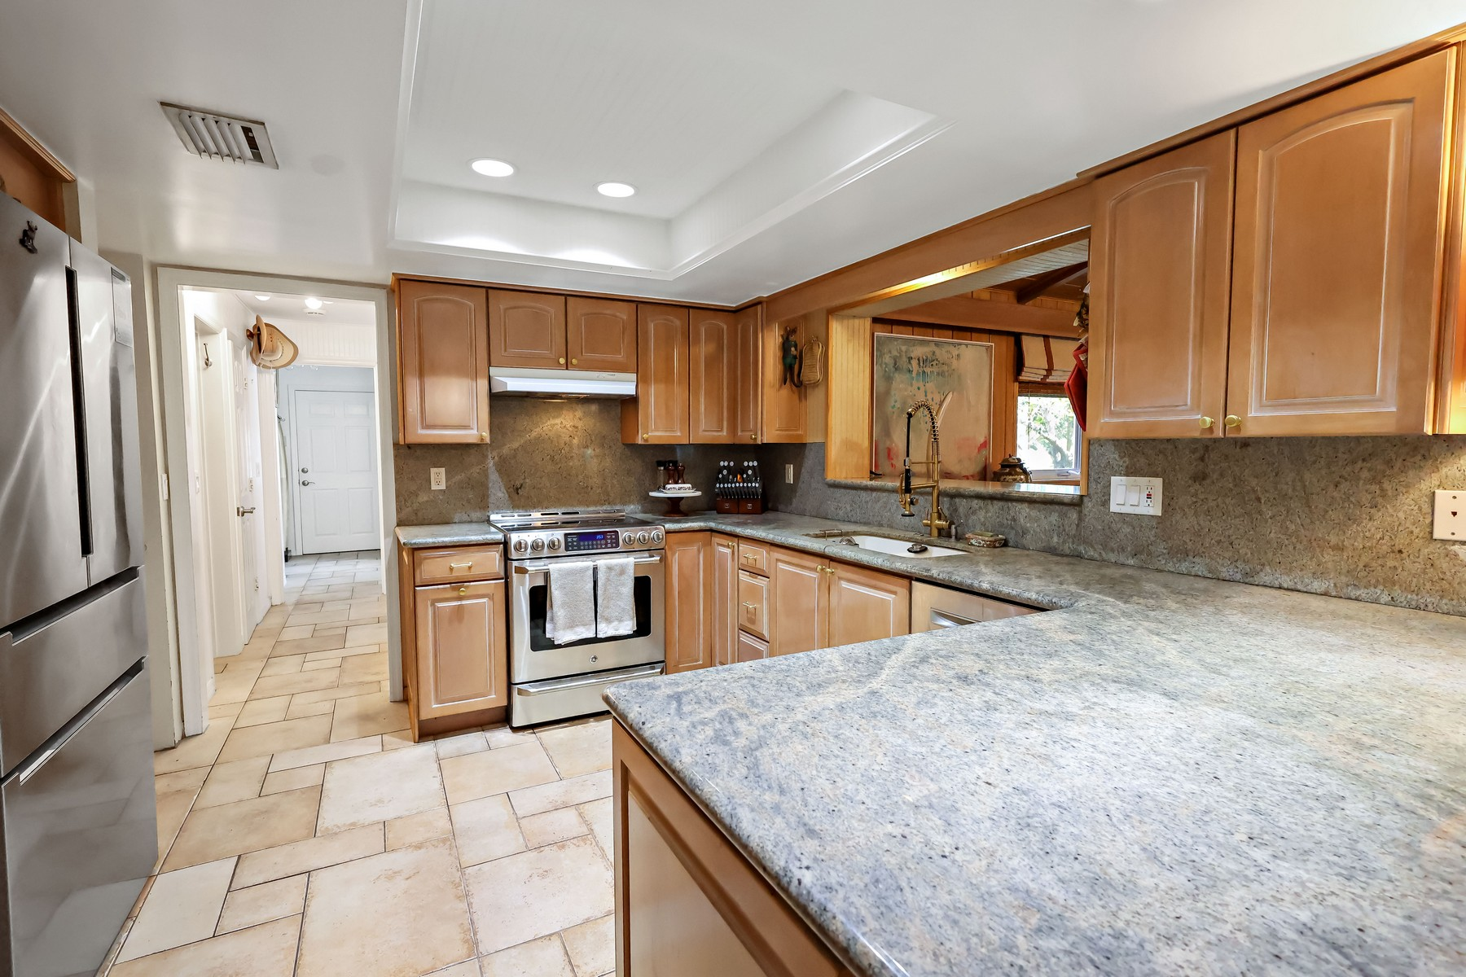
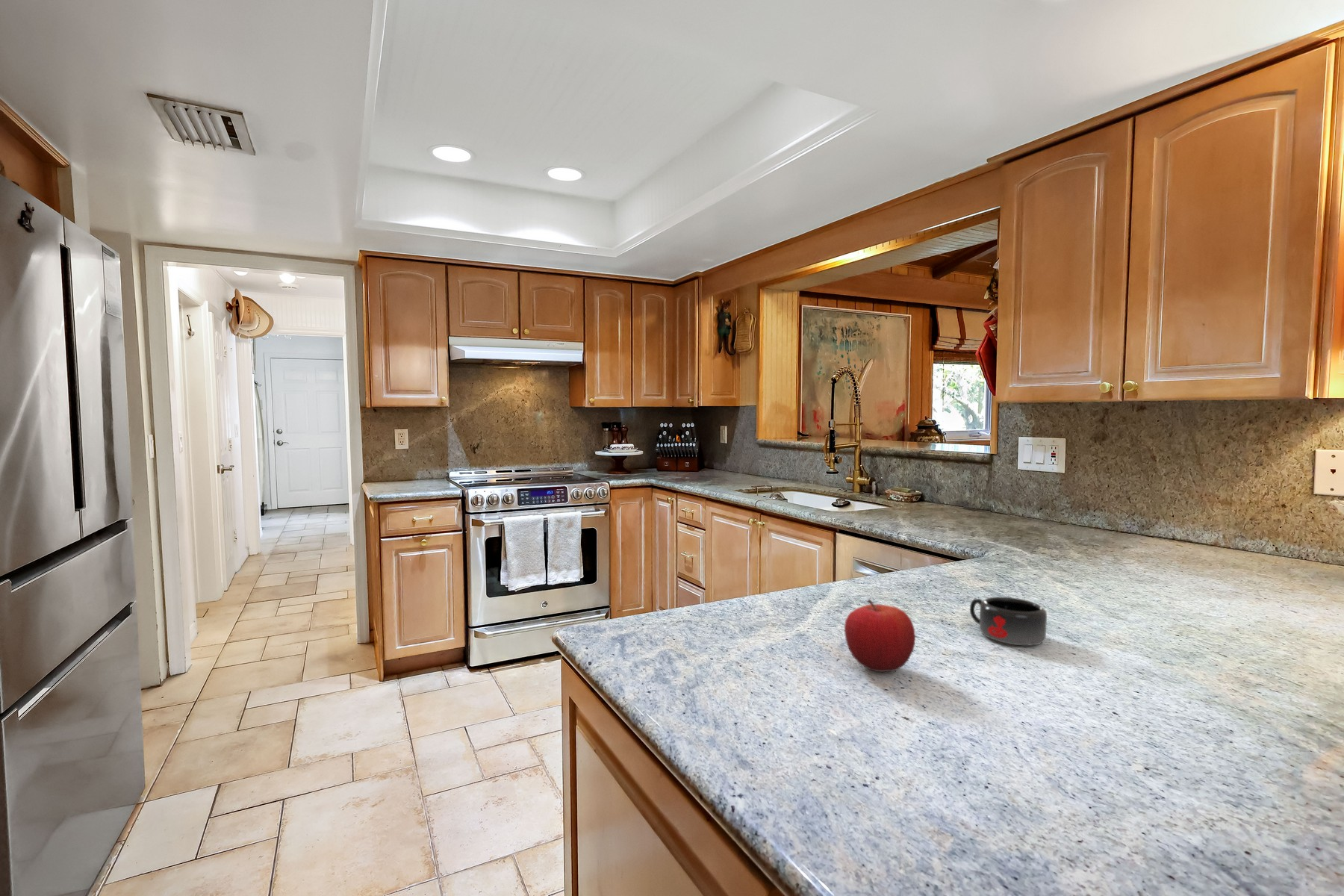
+ mug (1005, 618)
+ fruit (879, 634)
